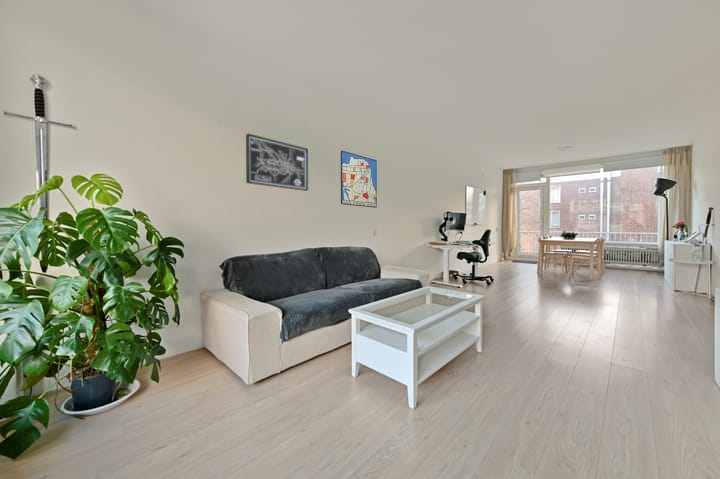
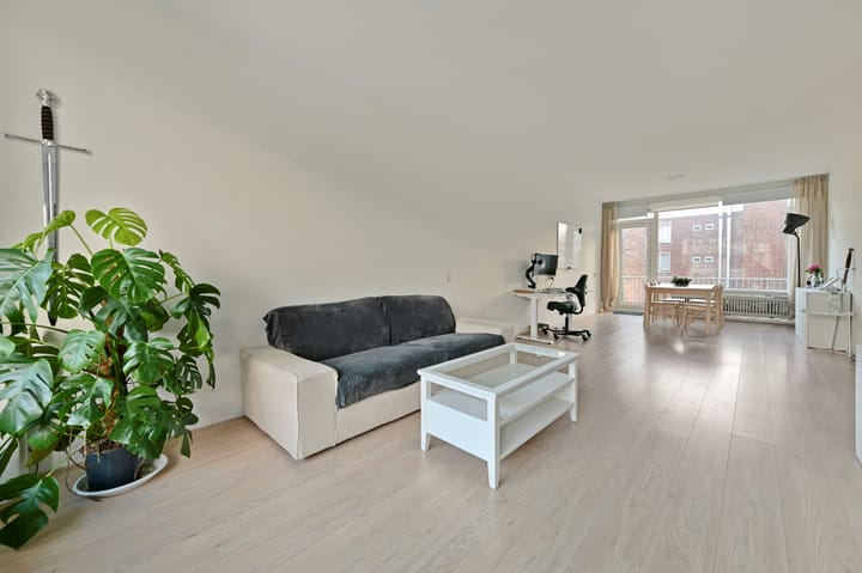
- wall art (279, 164)
- wall art (359, 180)
